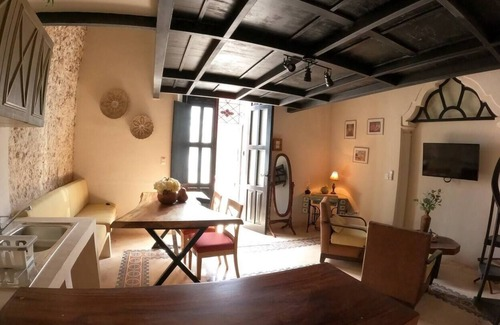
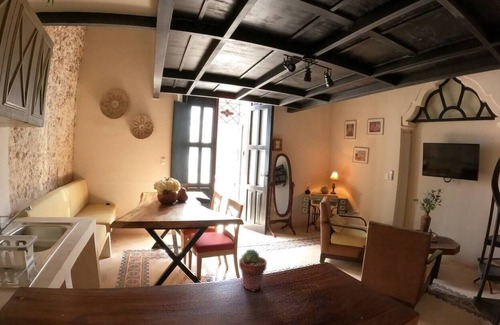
+ potted succulent (252, 267)
